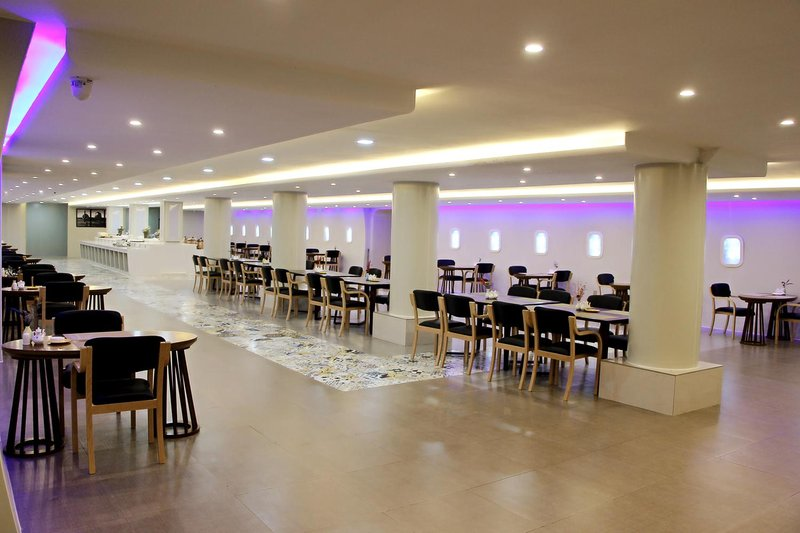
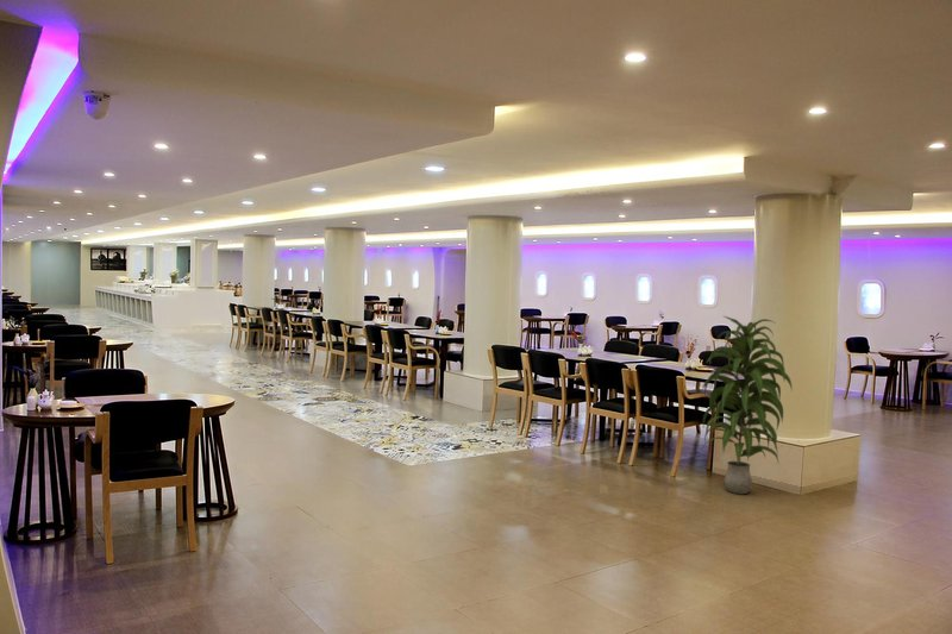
+ indoor plant (743, 404)
